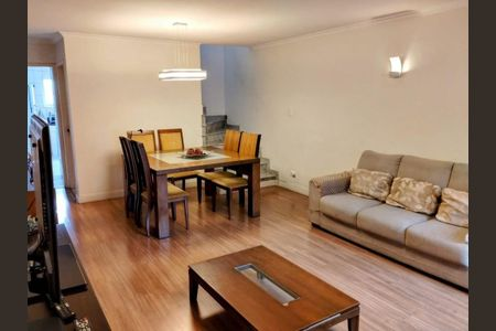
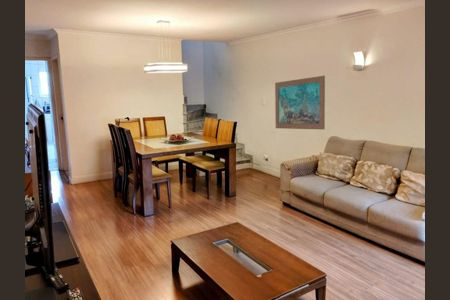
+ wall art (297, 104)
